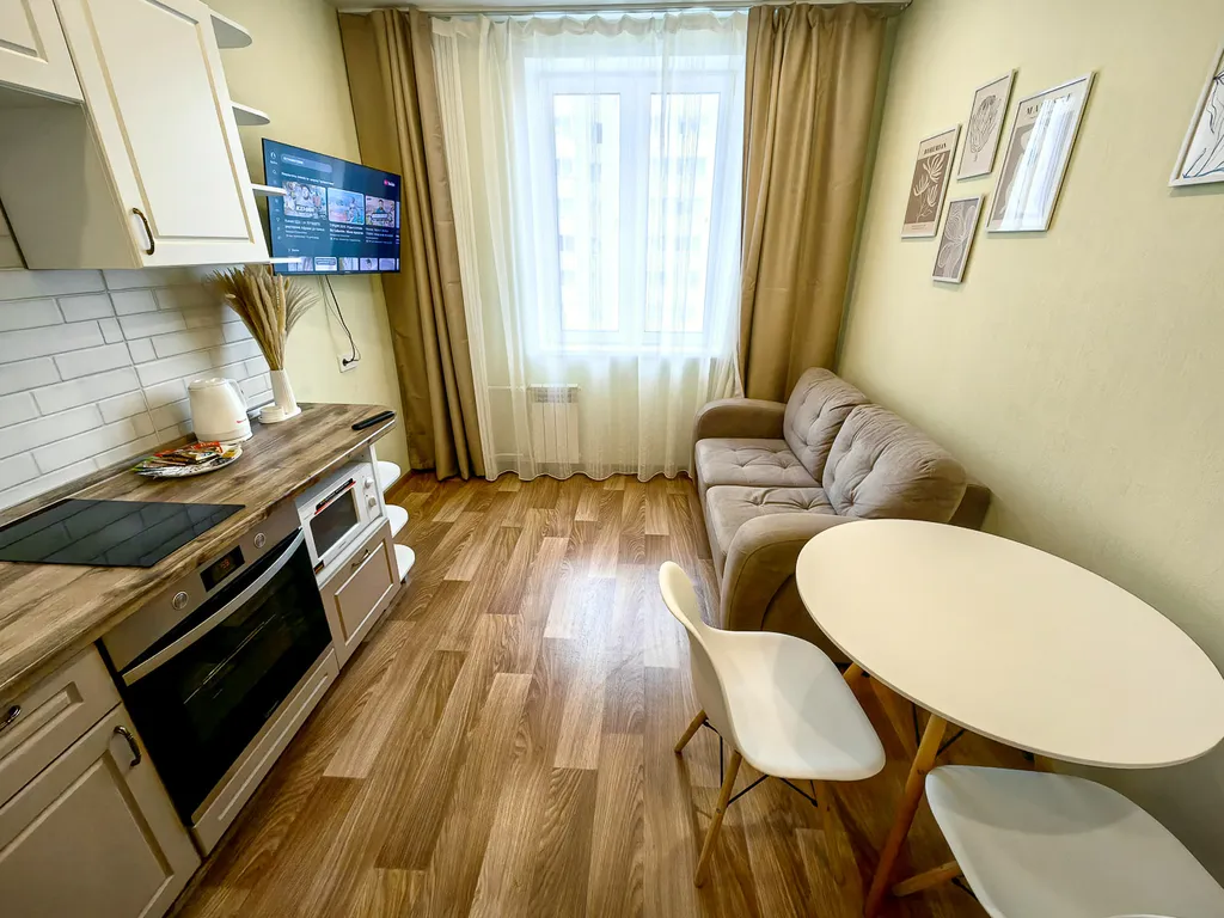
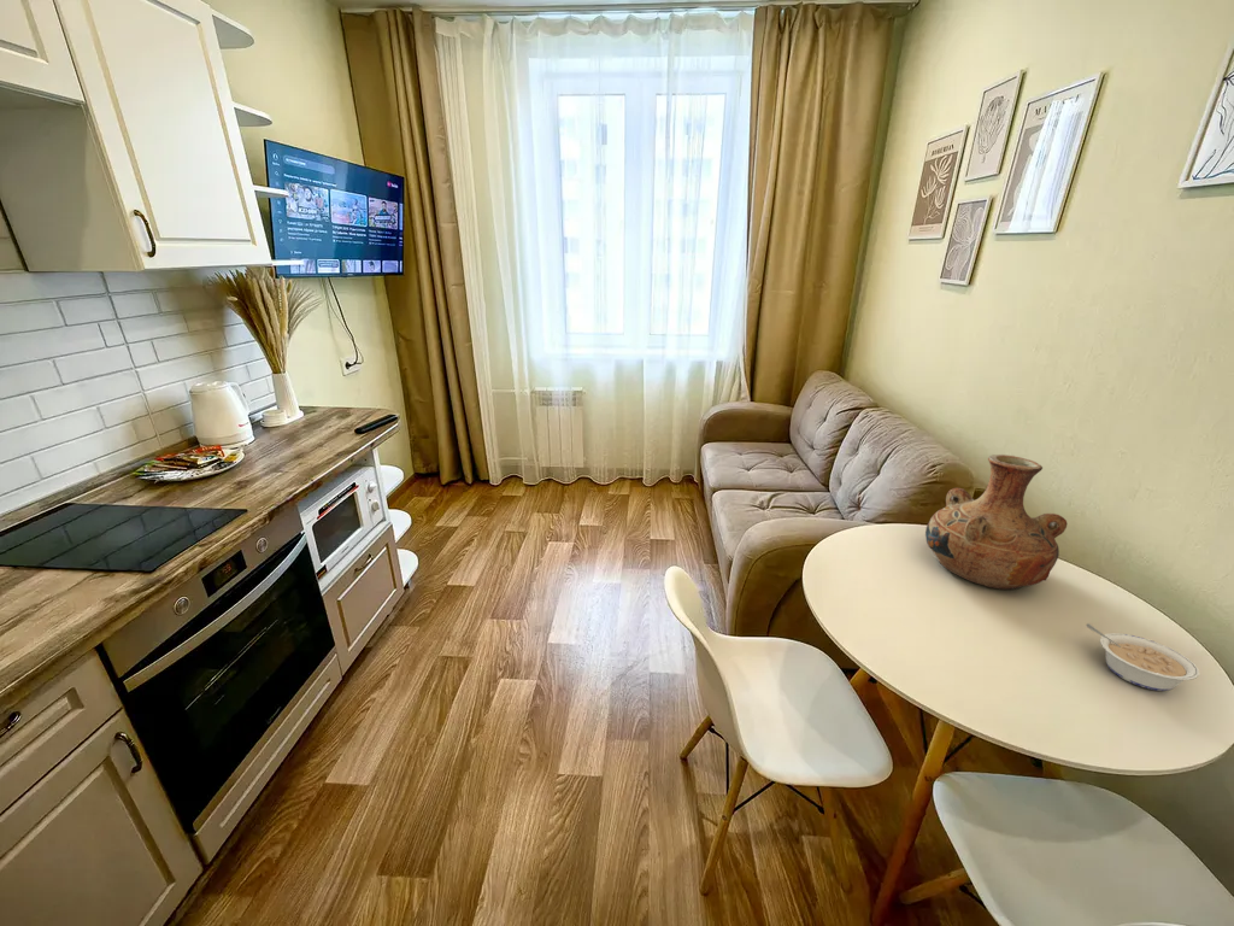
+ legume (1140, 662)
+ vase (995, 516)
